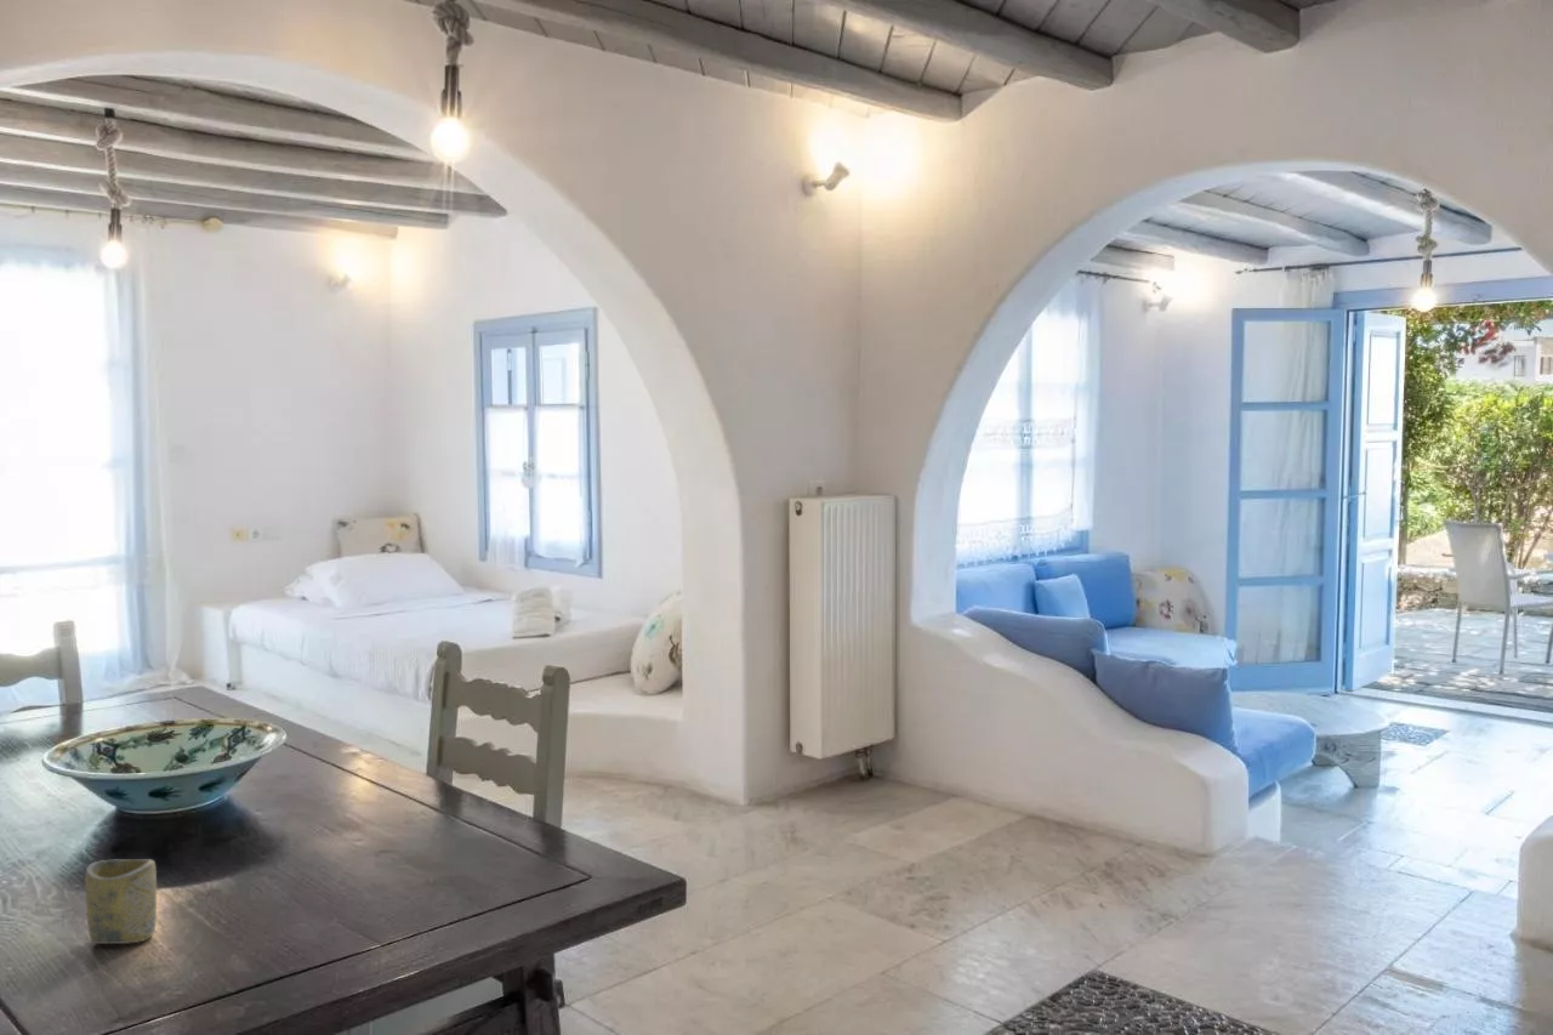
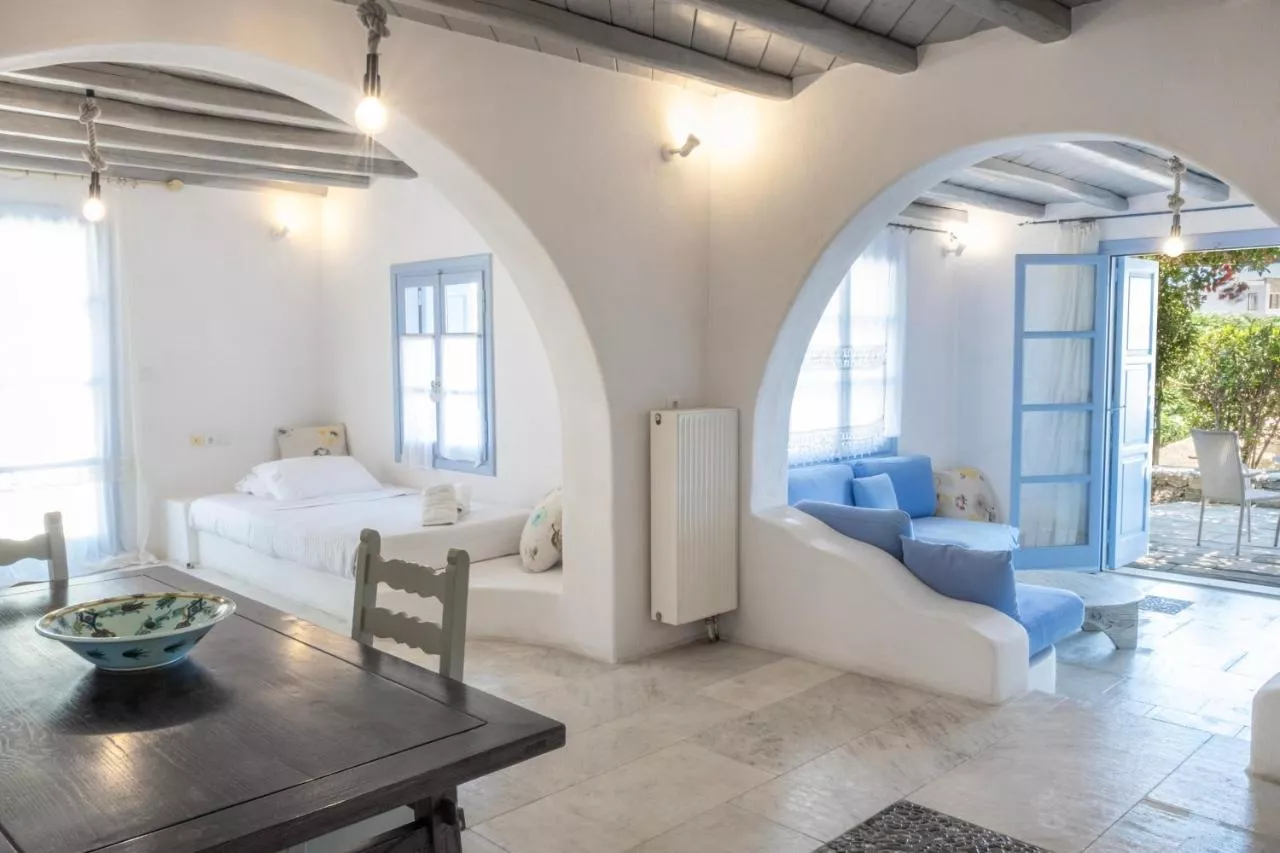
- cup (121, 900)
